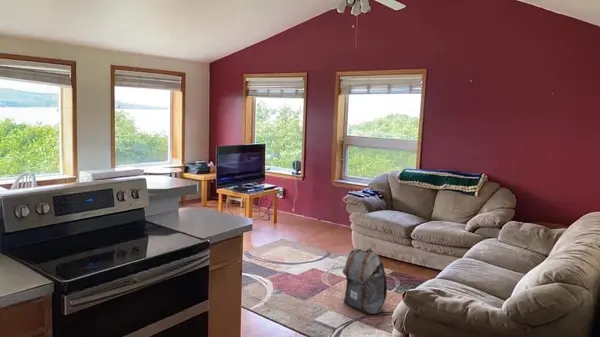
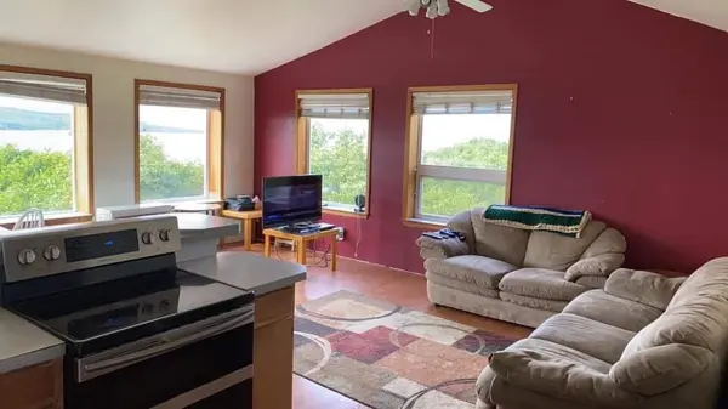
- backpack (364, 277)
